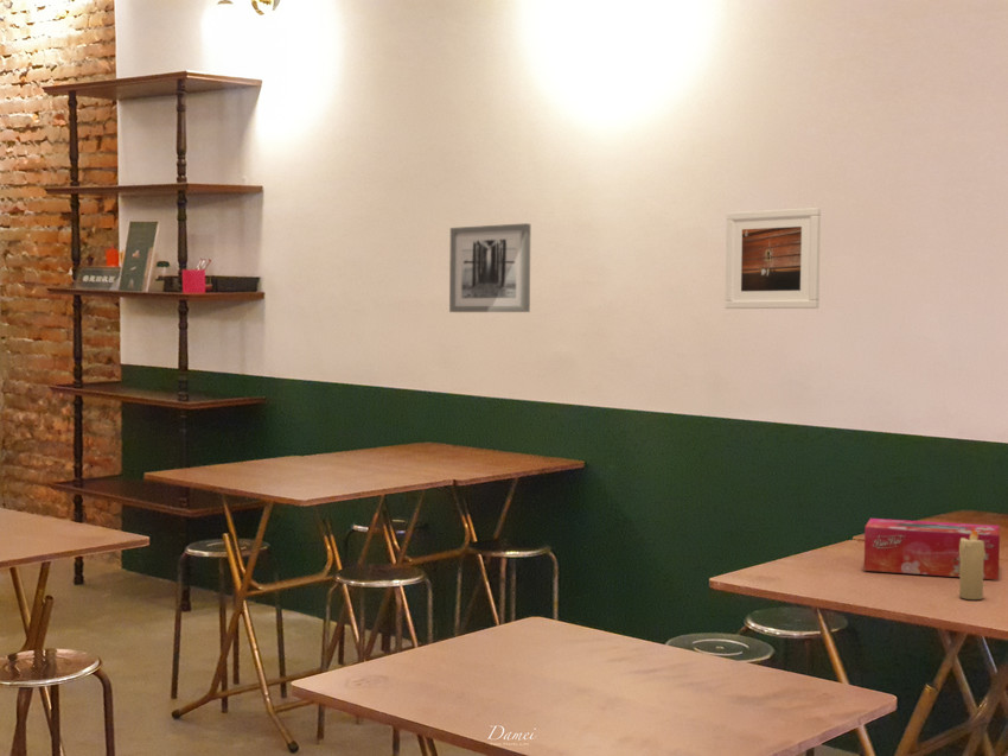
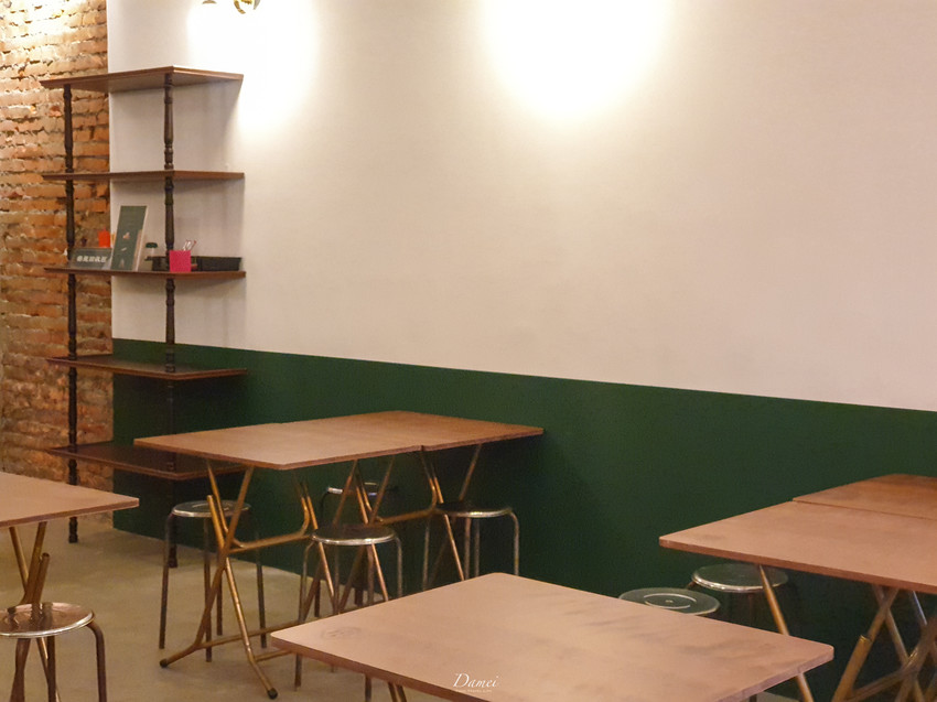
- candle (971, 561)
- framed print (771, 259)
- wall art (489, 268)
- tissue box (931, 547)
